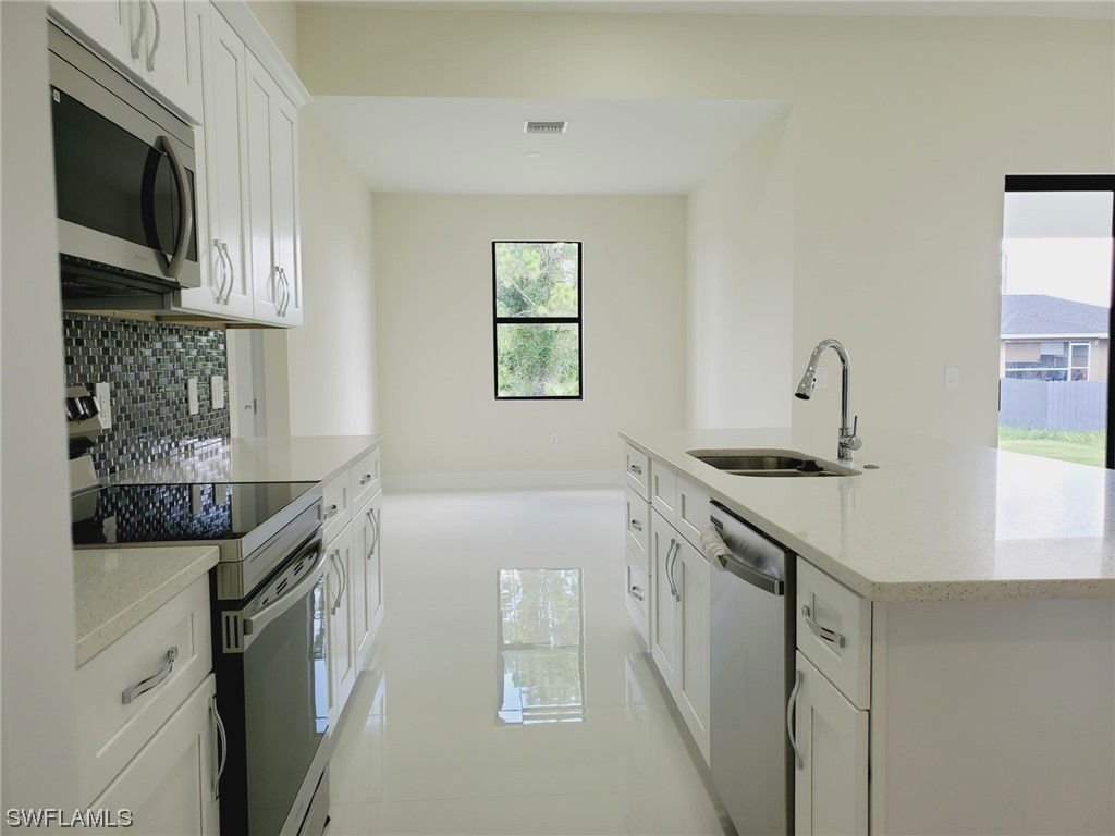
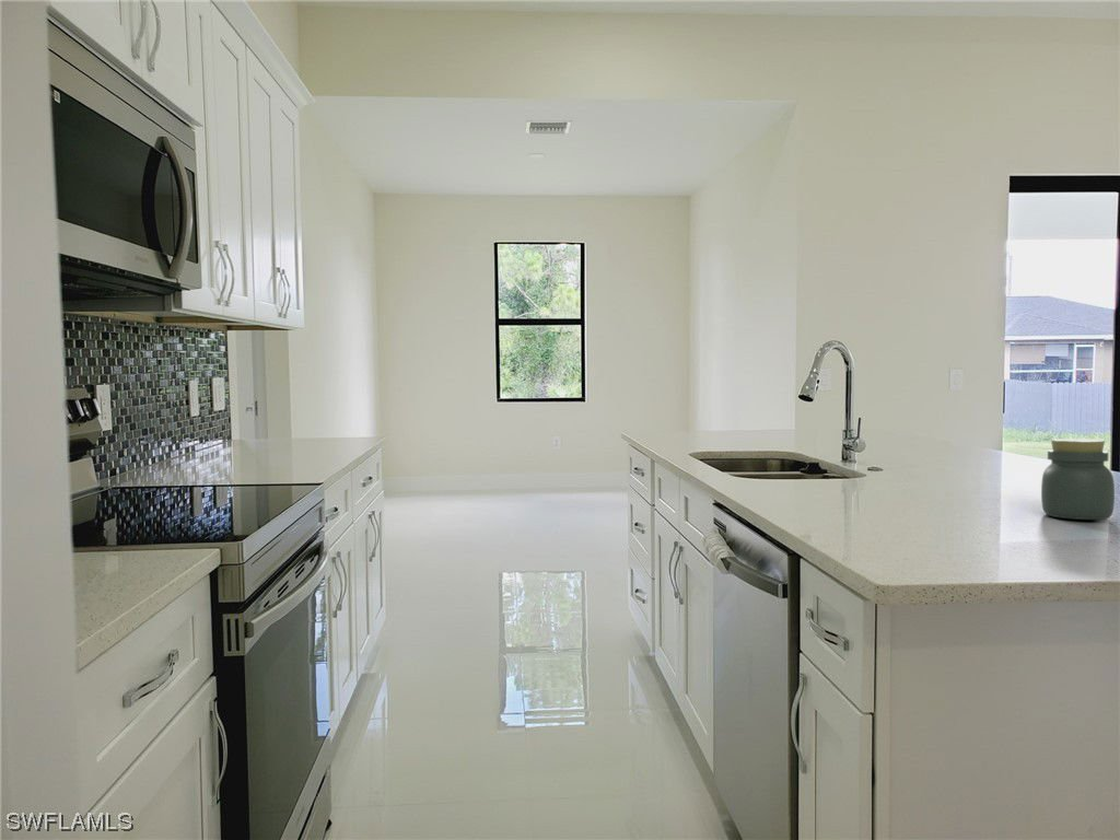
+ jar (1077, 478)
